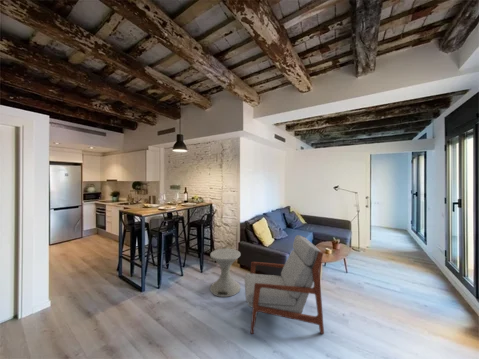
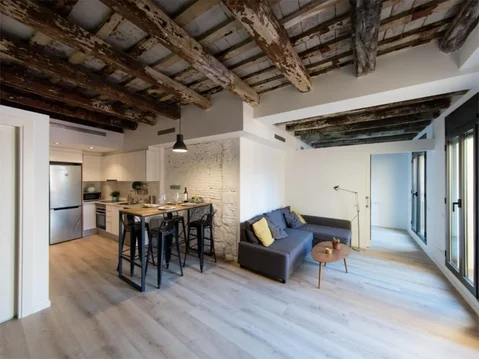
- side table (225, 270)
- armchair (279, 277)
